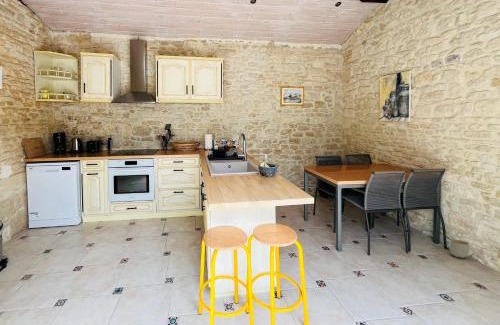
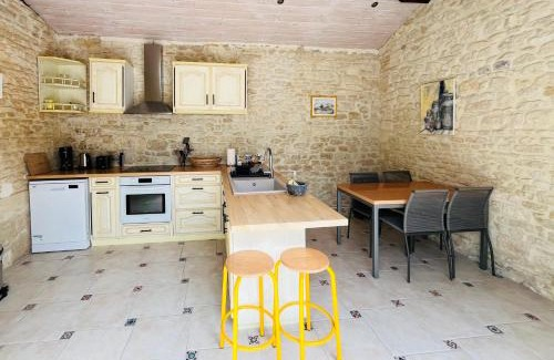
- planter (459, 249)
